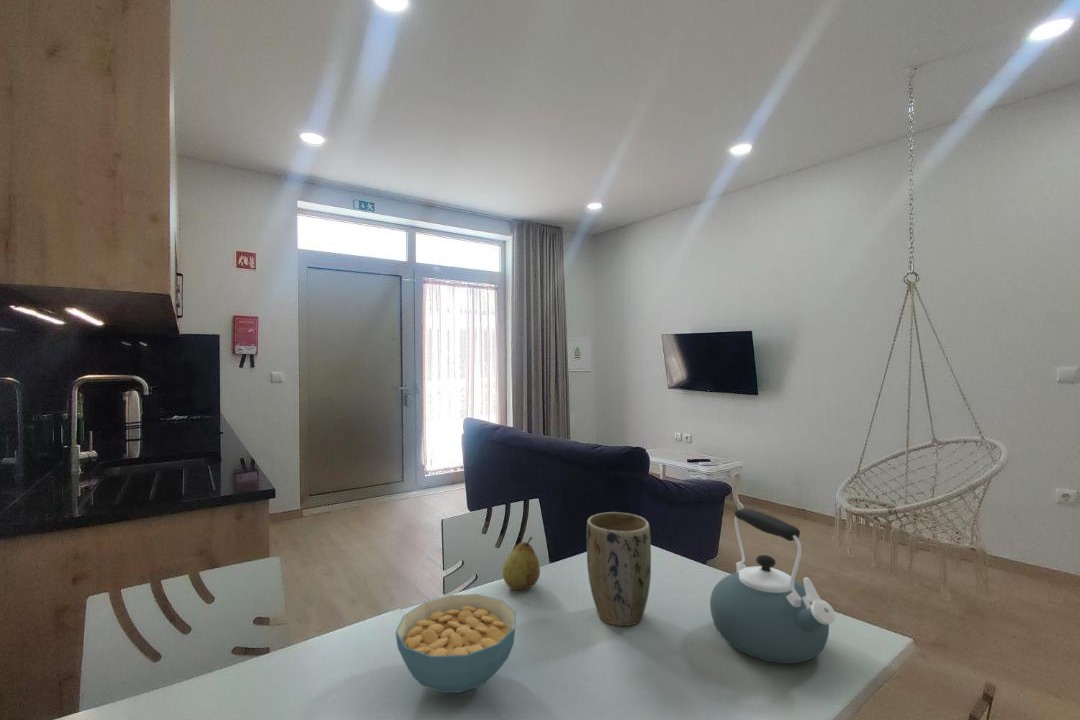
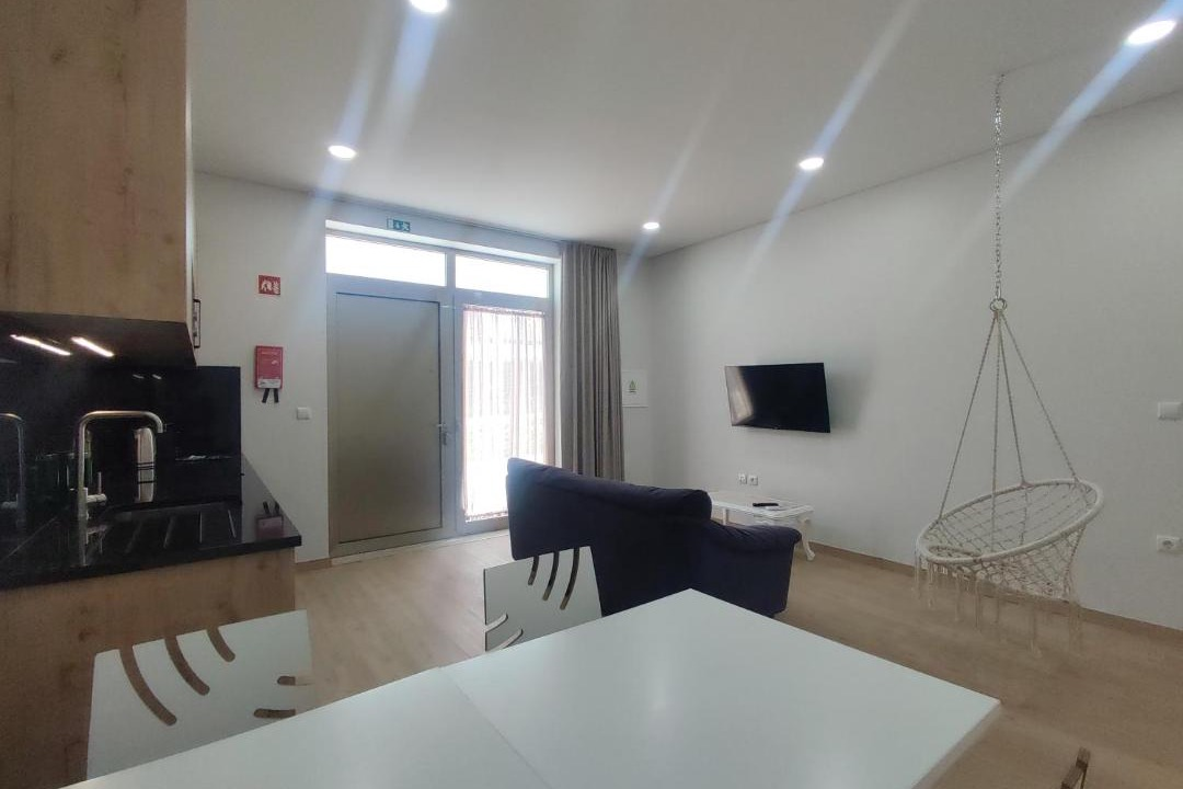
- plant pot (618, 567)
- kettle (774, 582)
- fruit (521, 561)
- cereal bowl (458, 650)
